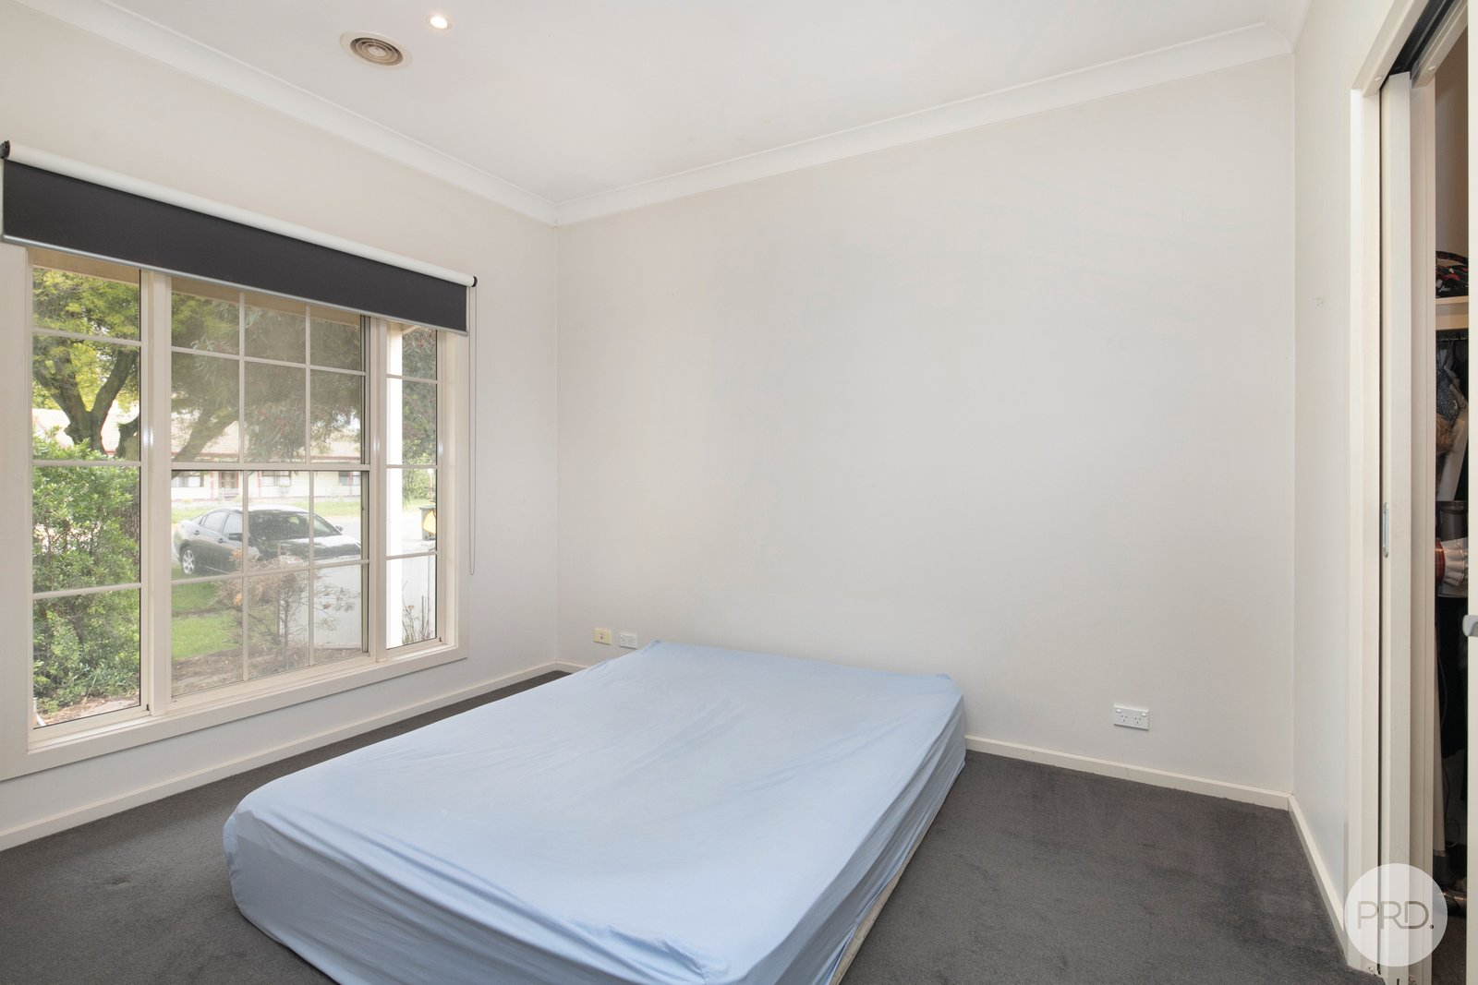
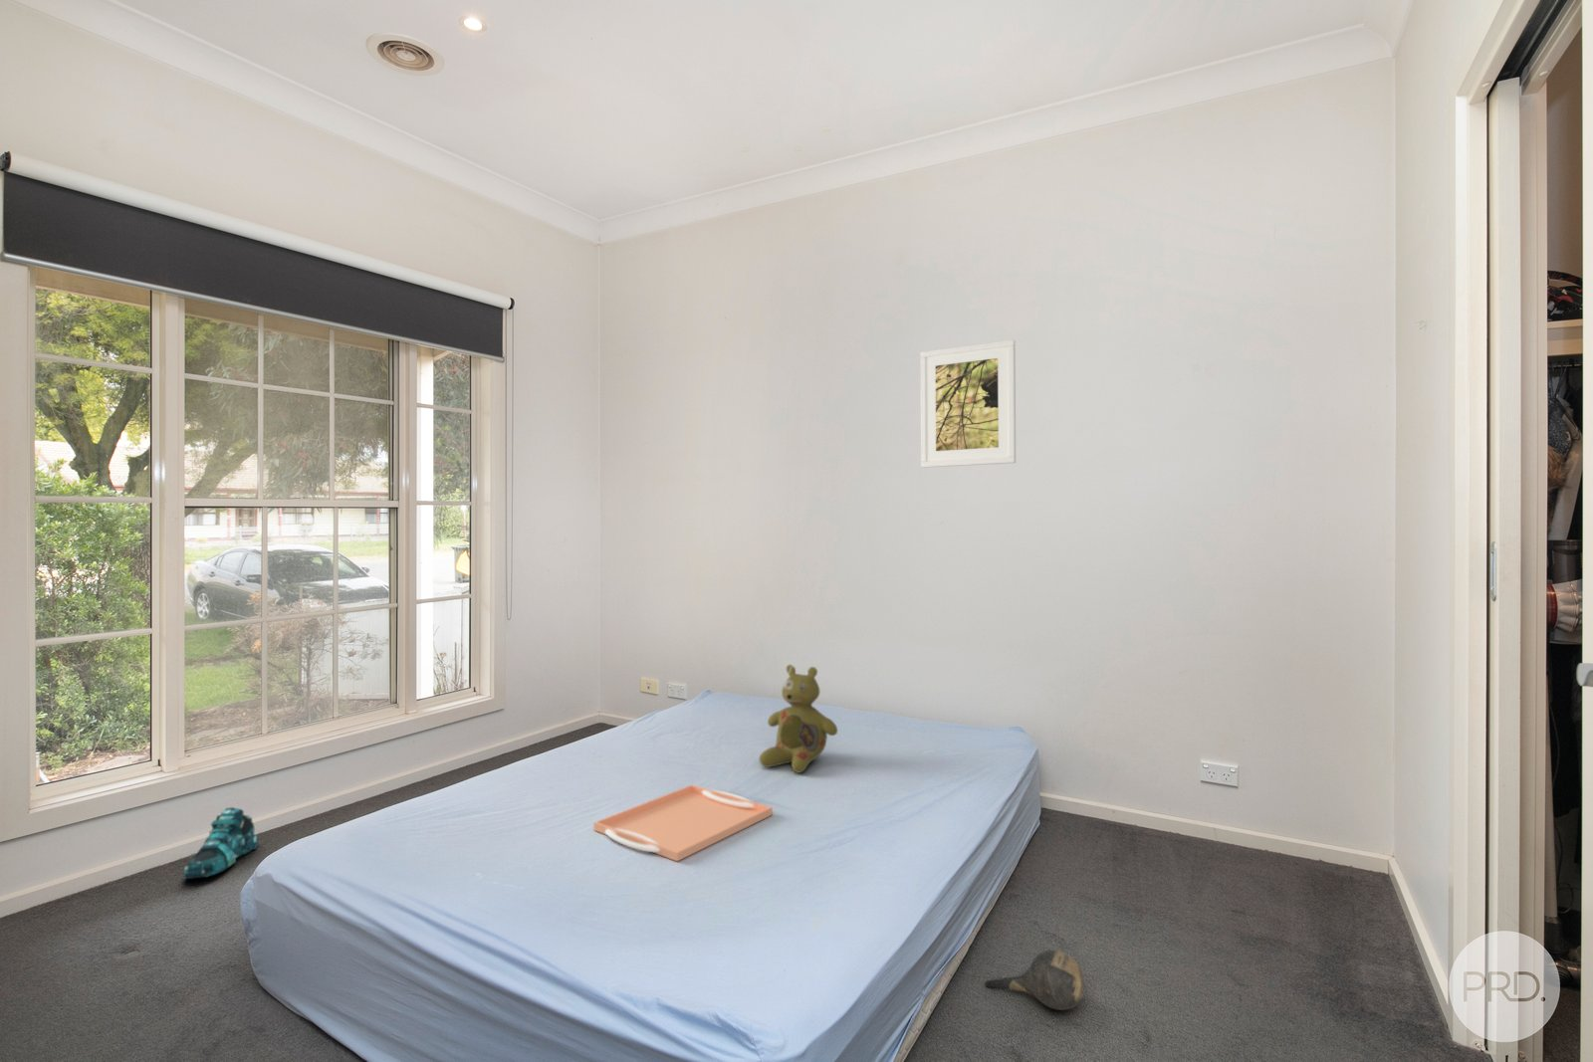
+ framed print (966, 405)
+ shoe (223, 838)
+ serving tray (685, 818)
+ stuffed bear (794, 716)
+ ball (1034, 972)
